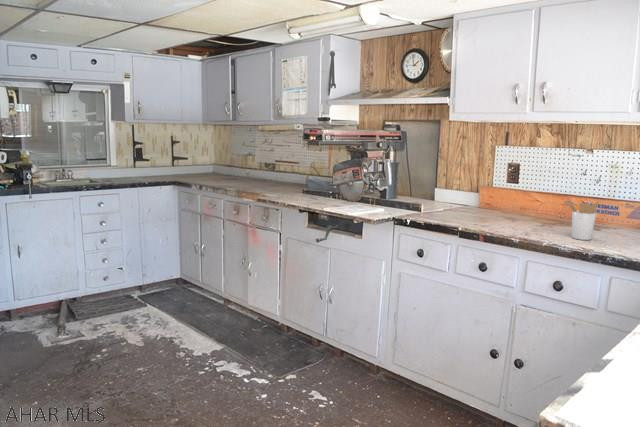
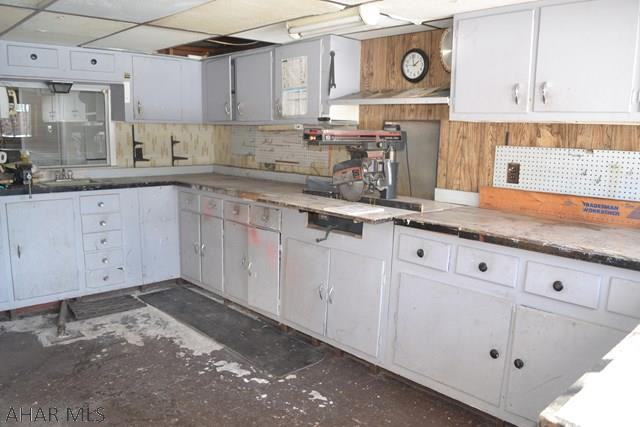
- utensil holder (584, 219)
